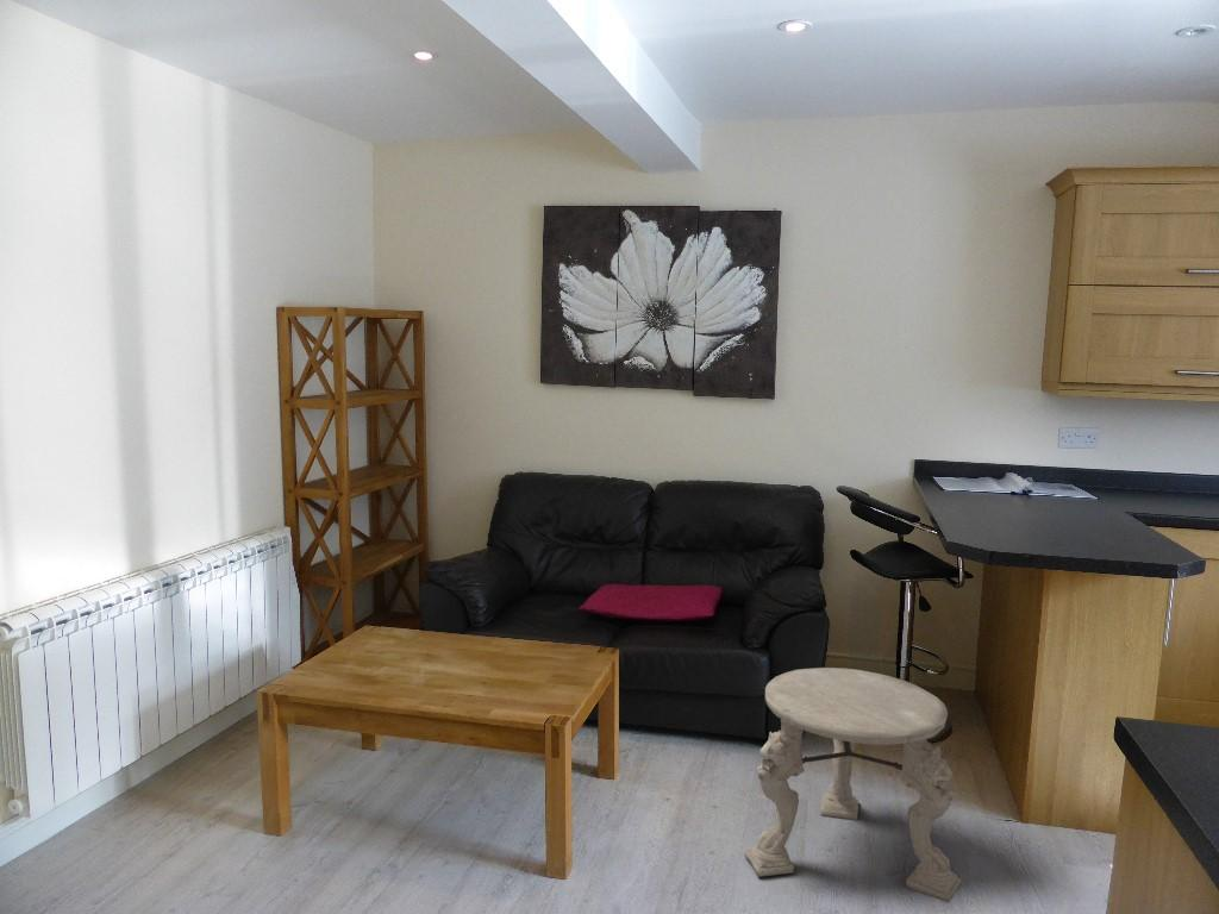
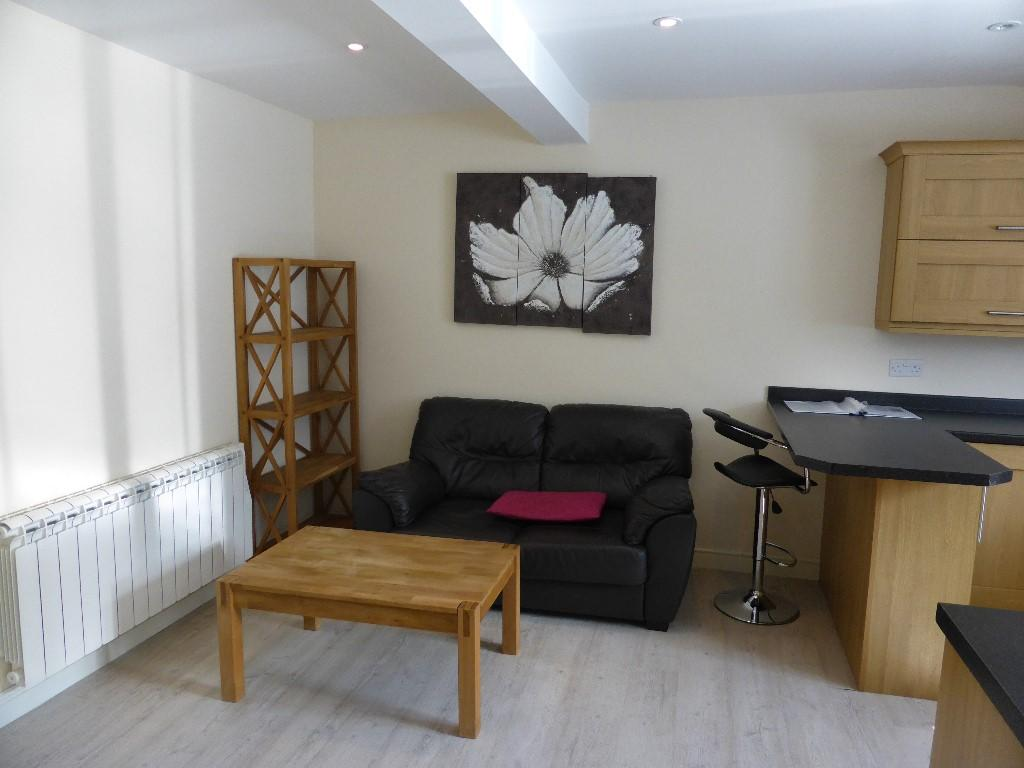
- side table (839, 774)
